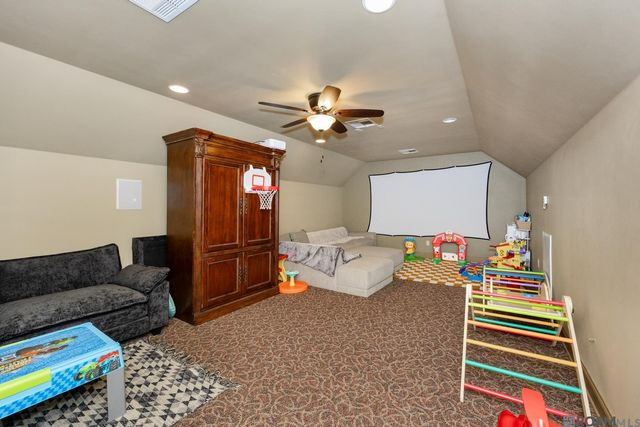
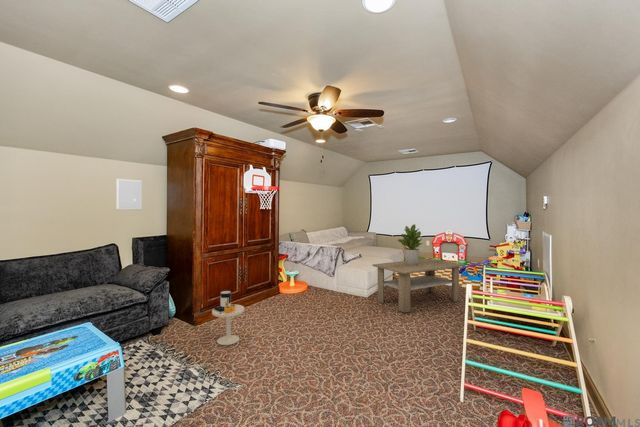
+ potted plant (410, 244)
+ coffee table (418, 282)
+ side table (228, 316)
